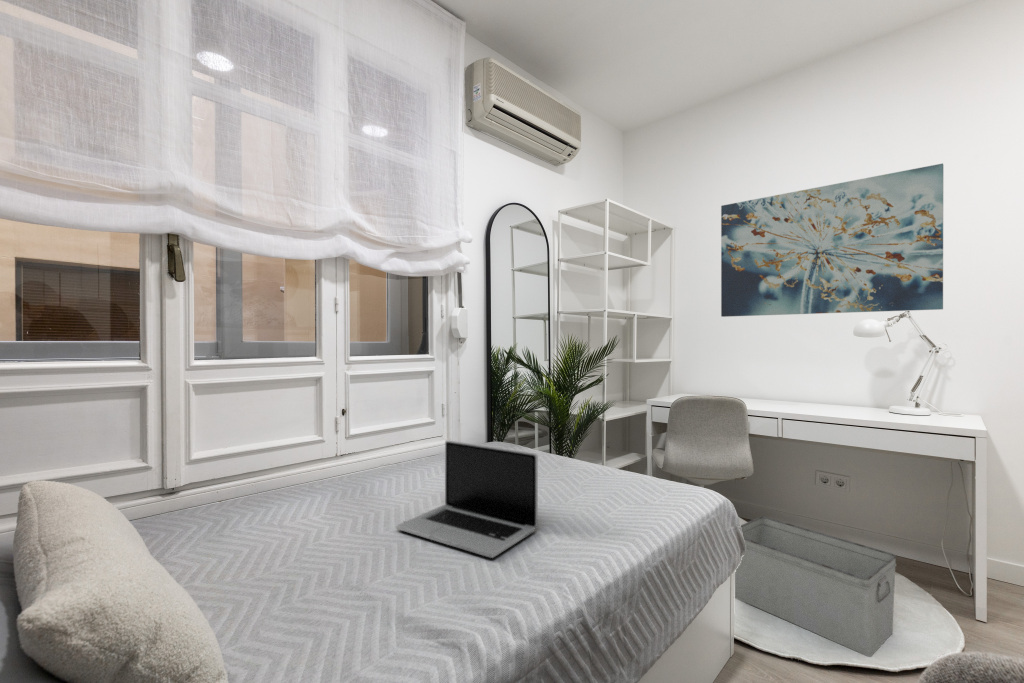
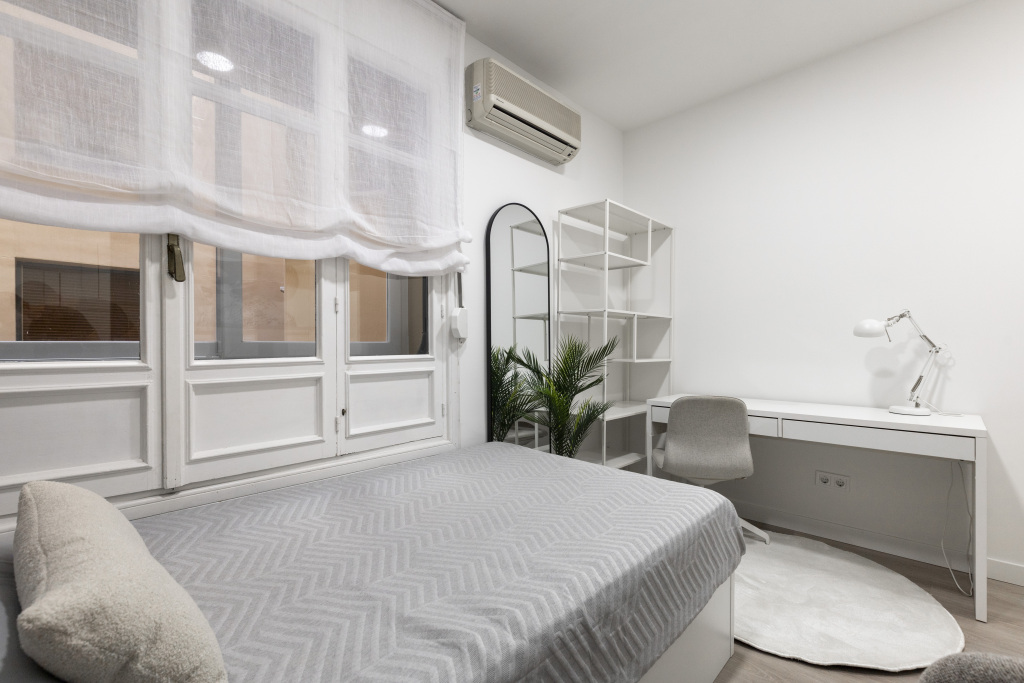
- laptop (466, 492)
- wall art (817, 250)
- storage bin (806, 577)
